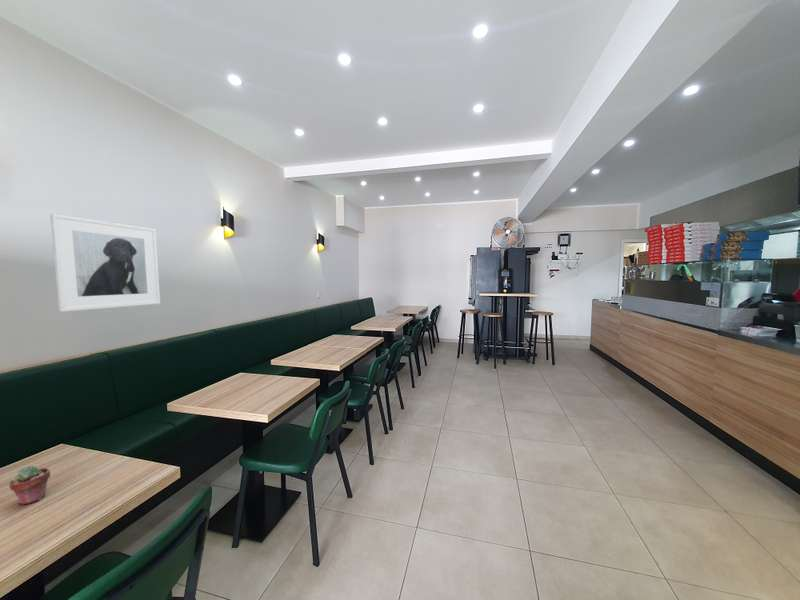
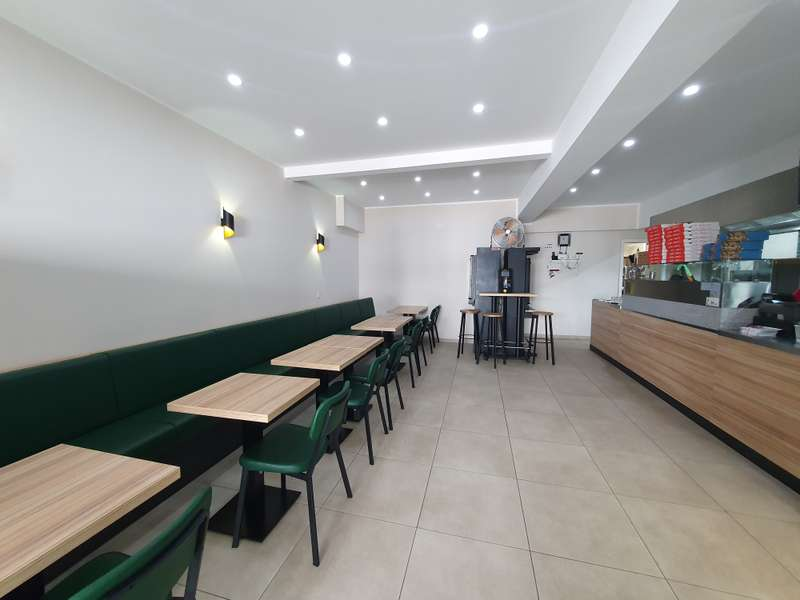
- potted succulent (30, 482)
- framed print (113, 265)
